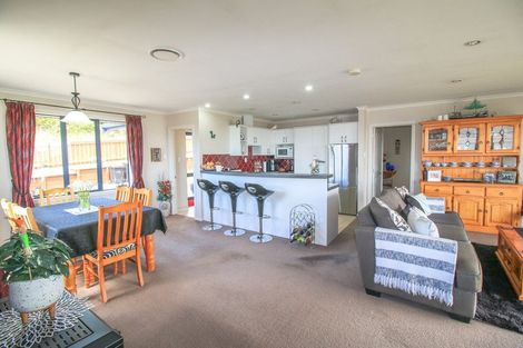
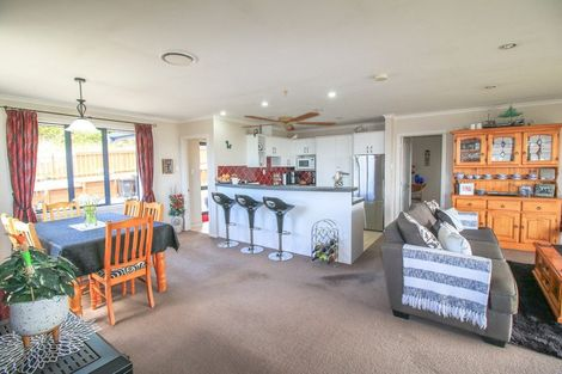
+ ceiling fan (287, 116)
